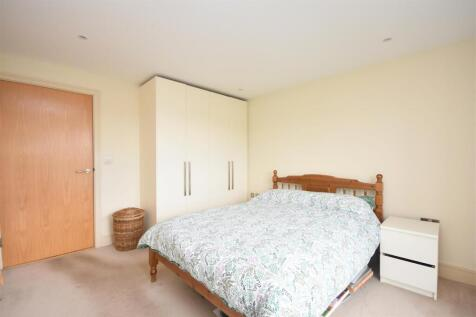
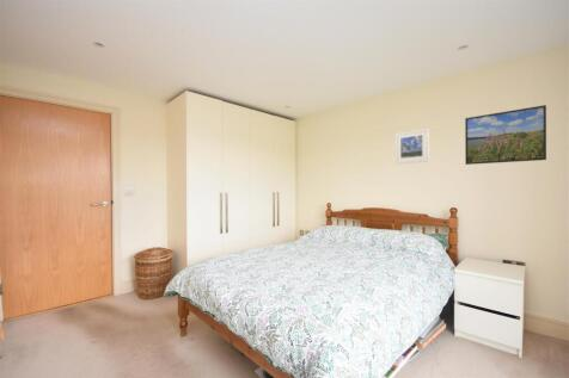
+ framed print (502, 137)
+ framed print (411, 147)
